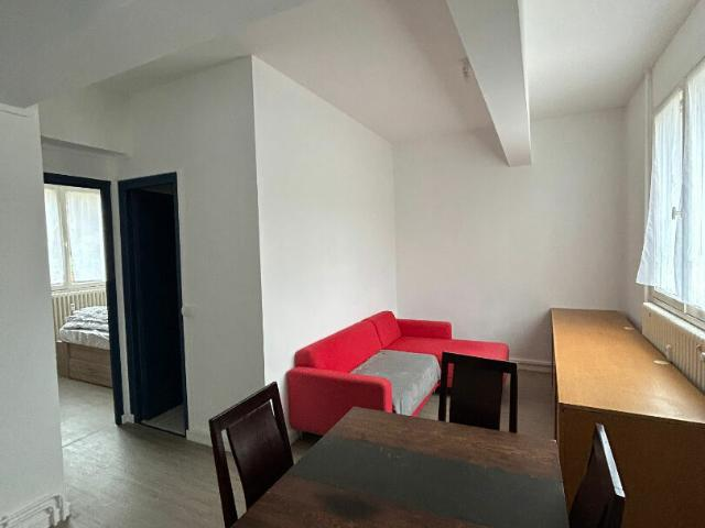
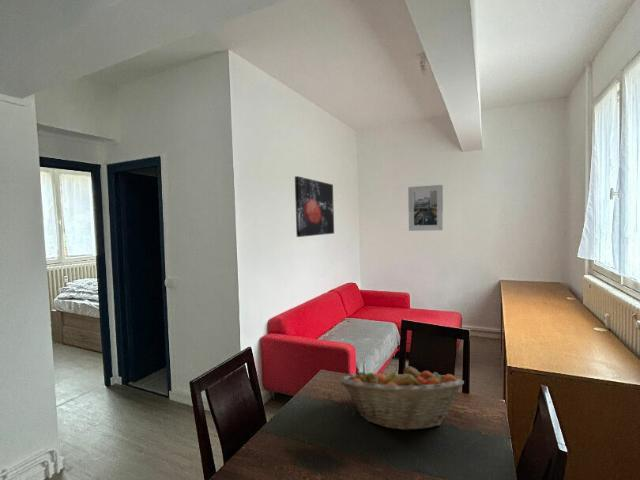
+ fruit basket (400, 389)
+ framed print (425, 208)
+ wall art (316, 208)
